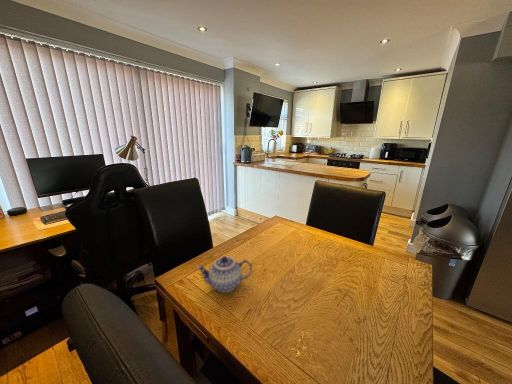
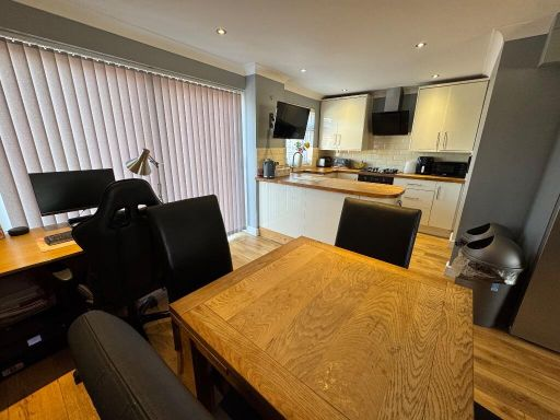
- teapot (225, 271)
